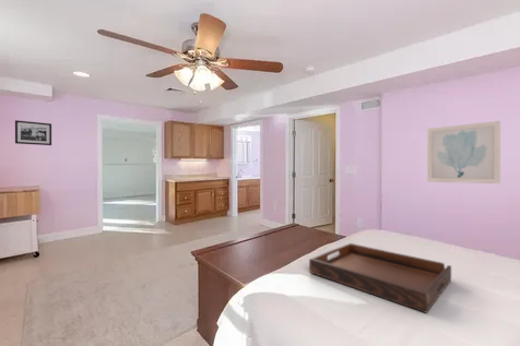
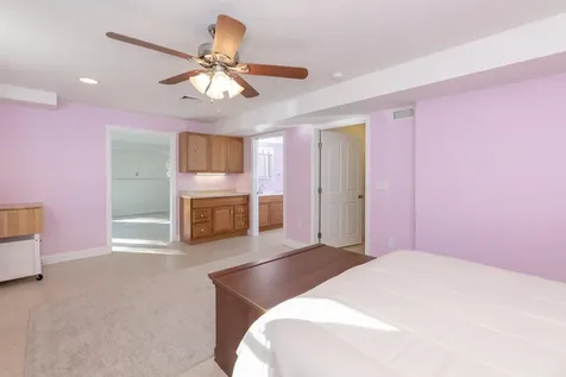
- picture frame (34, 133)
- serving tray (378, 269)
- wall art (460, 153)
